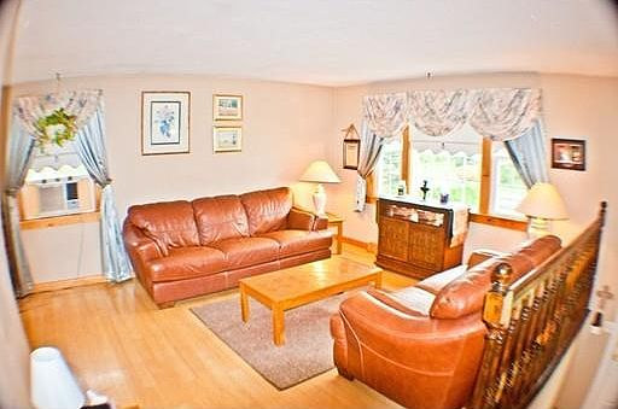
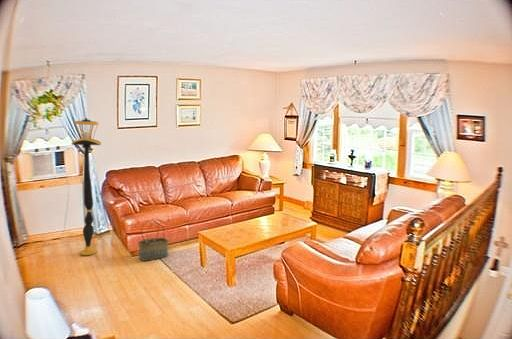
+ floor lamp (87, 185)
+ basket (153, 239)
